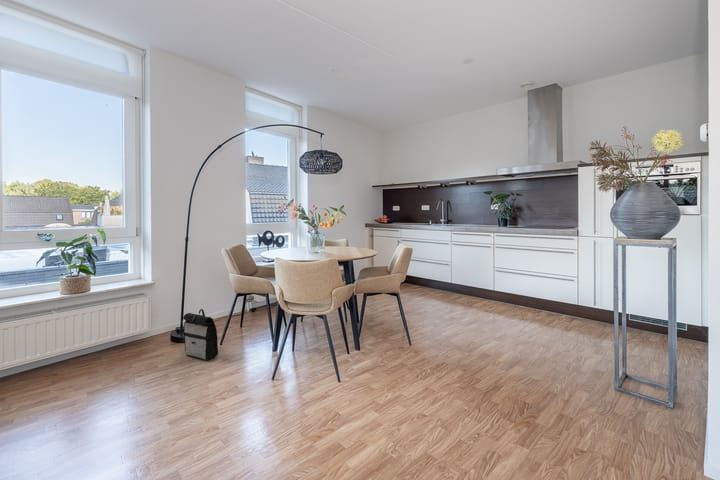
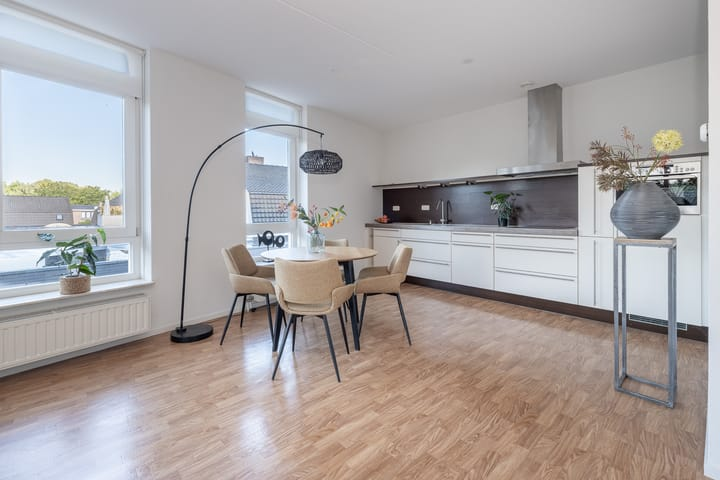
- backpack (200, 332)
